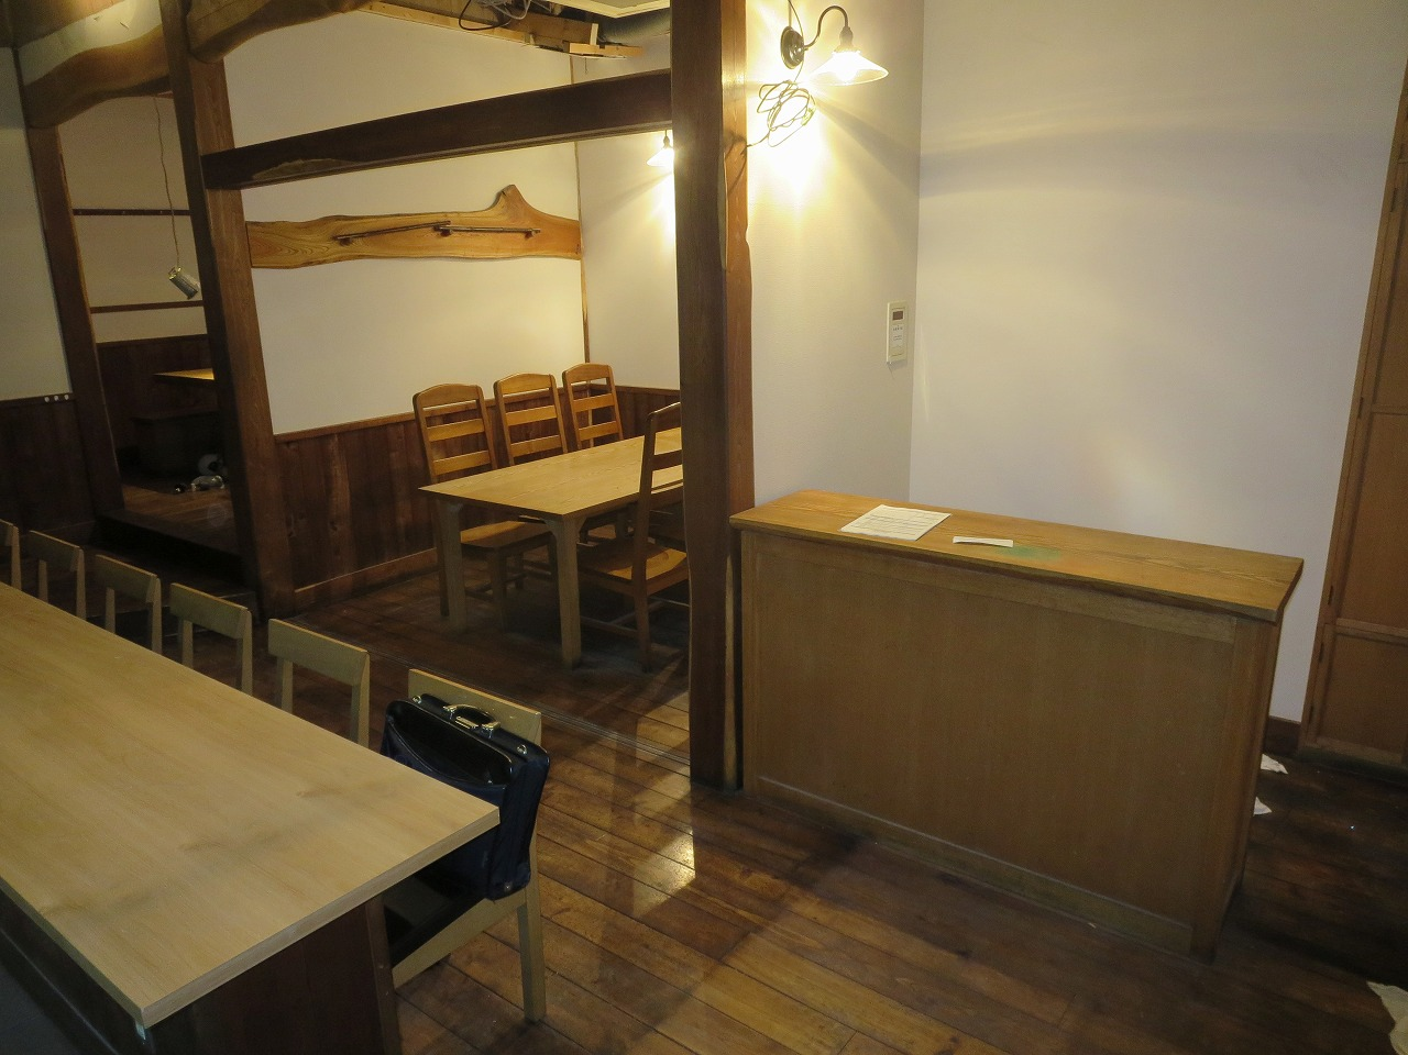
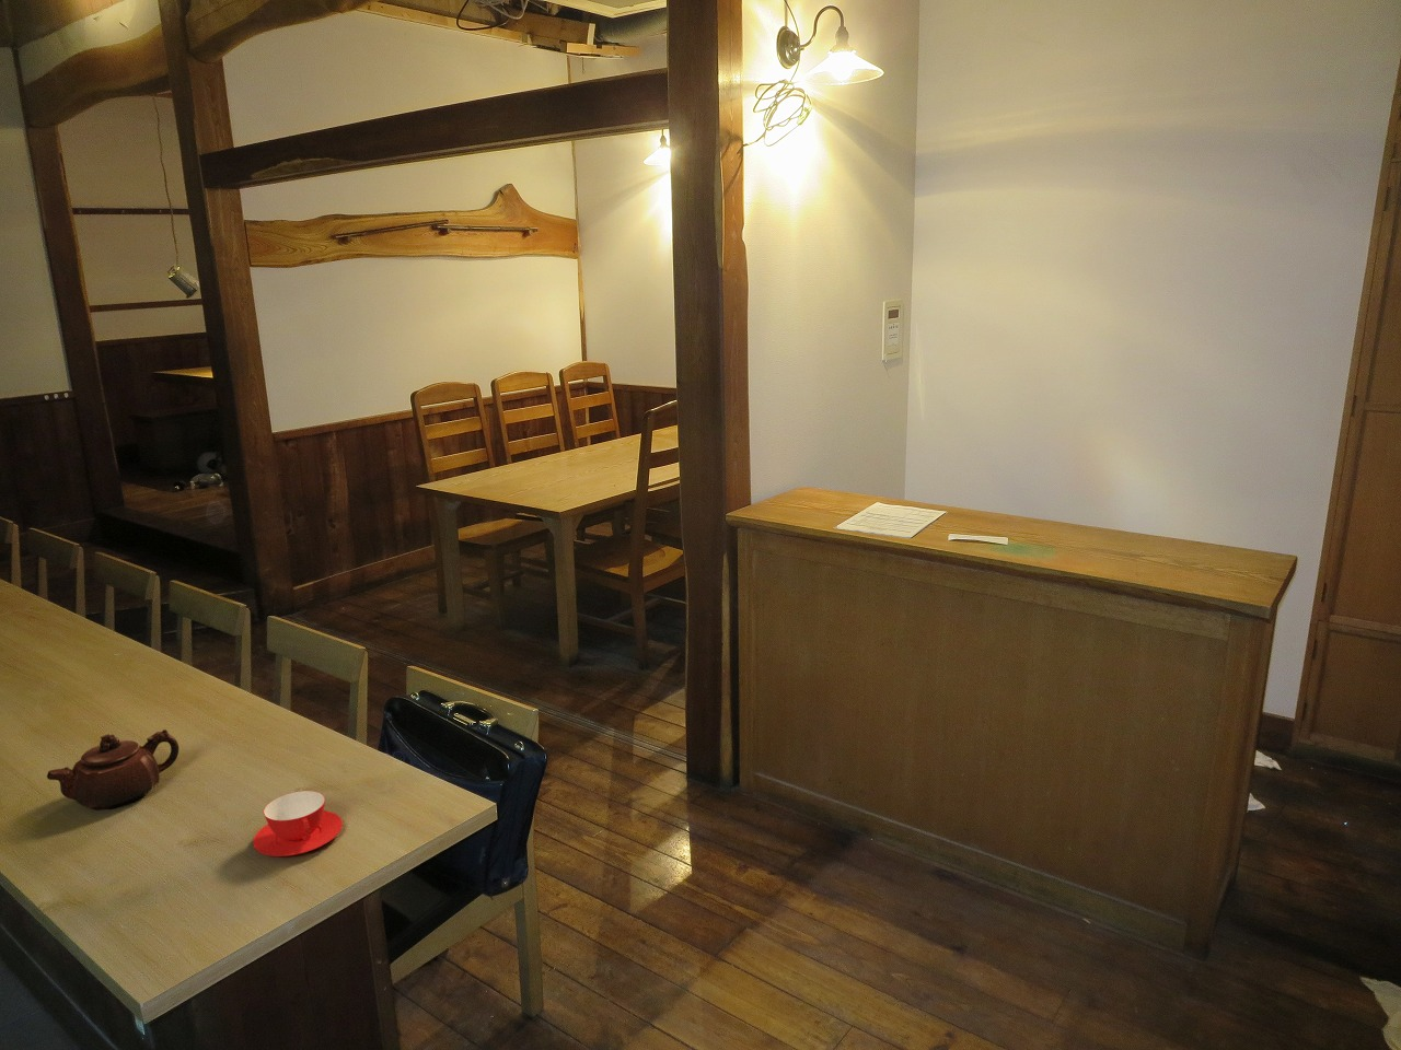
+ teacup (297, 821)
+ teapot (116, 763)
